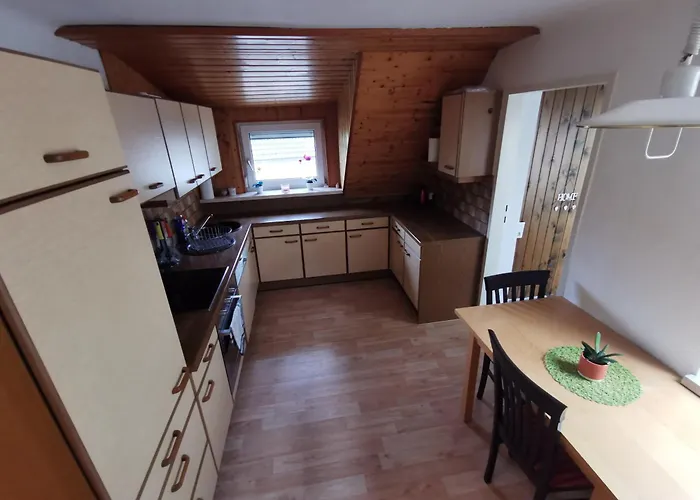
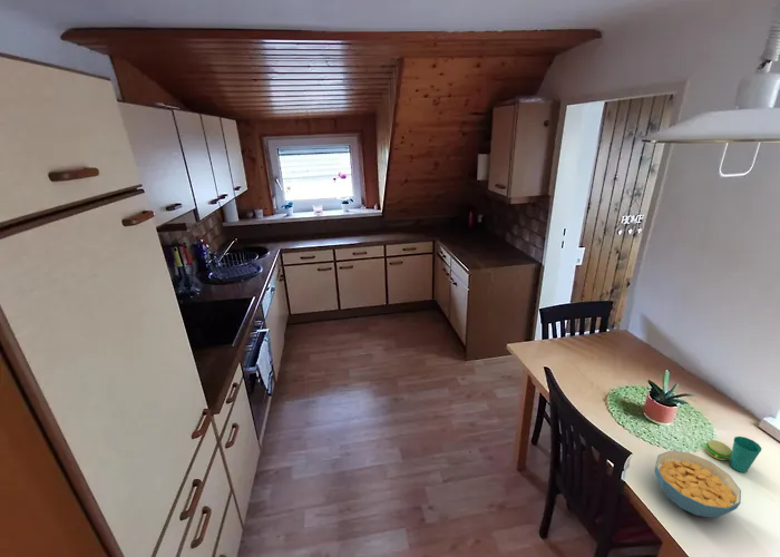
+ cereal bowl (692, 489)
+ cup (730, 449)
